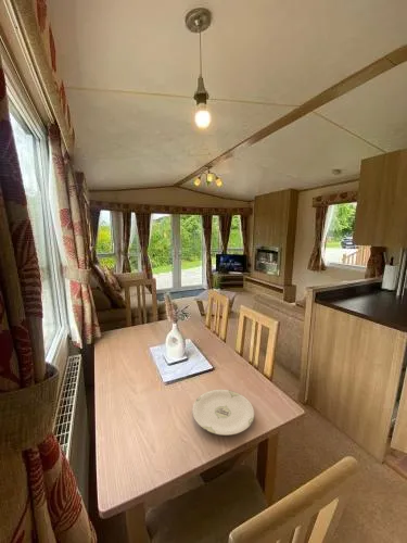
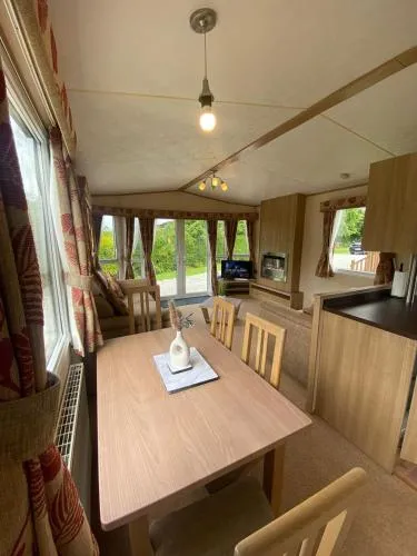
- plate (222, 411)
